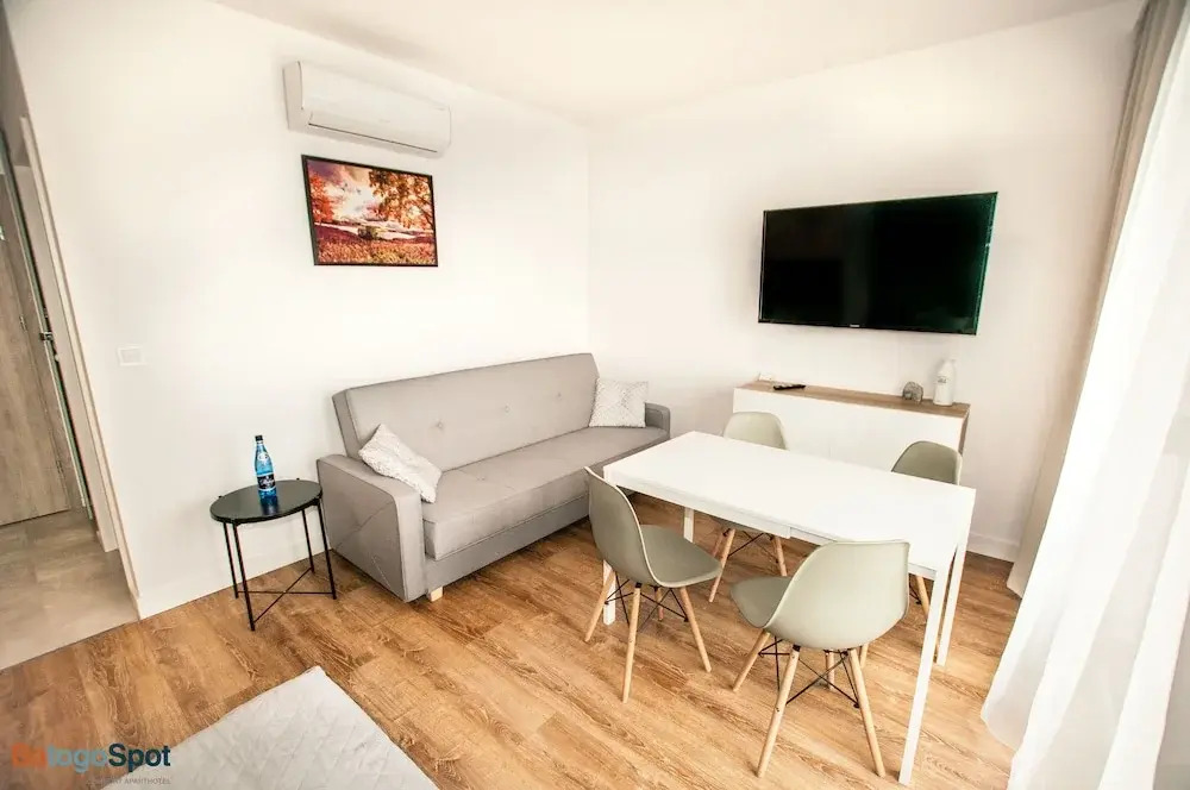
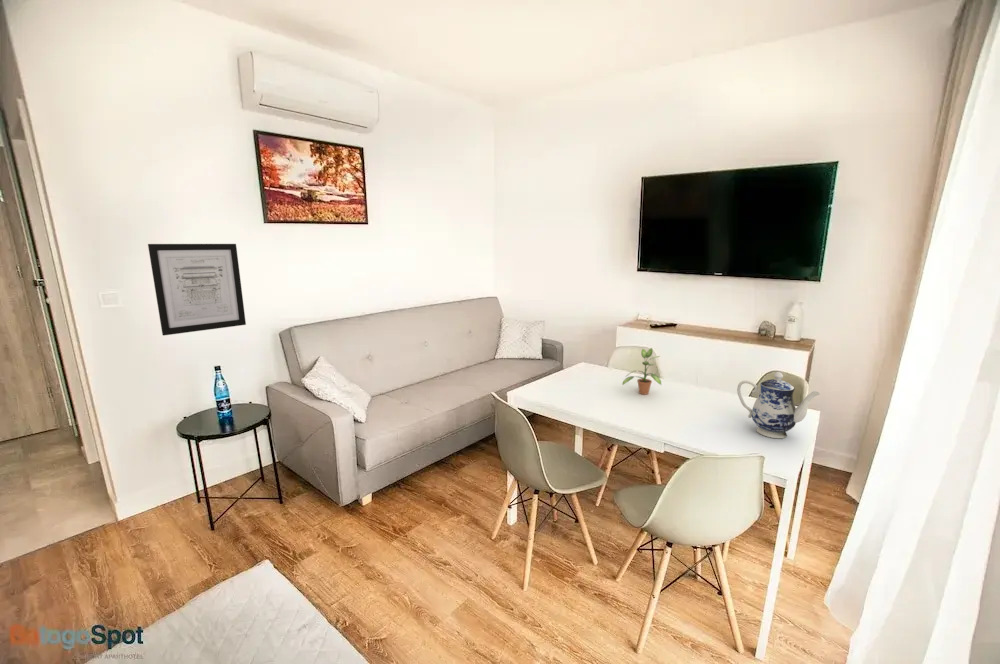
+ wall art (200, 287)
+ teapot (775, 403)
+ potted plant (641, 371)
